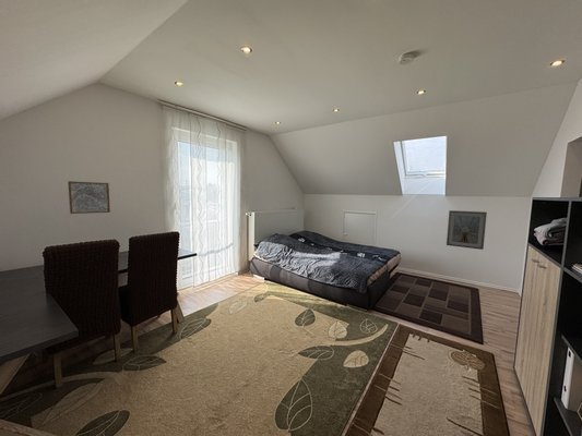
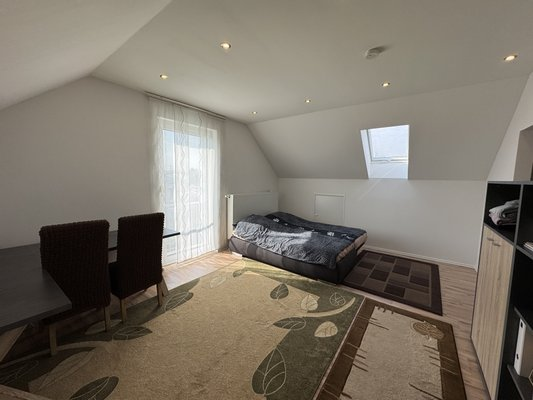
- wall art (90, 197)
- picture frame (465, 229)
